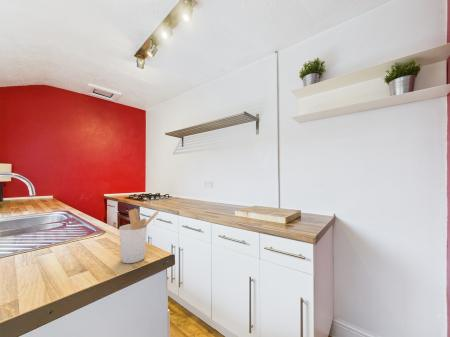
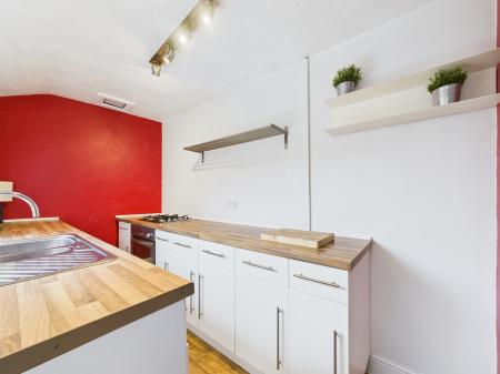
- utensil holder (140, 233)
